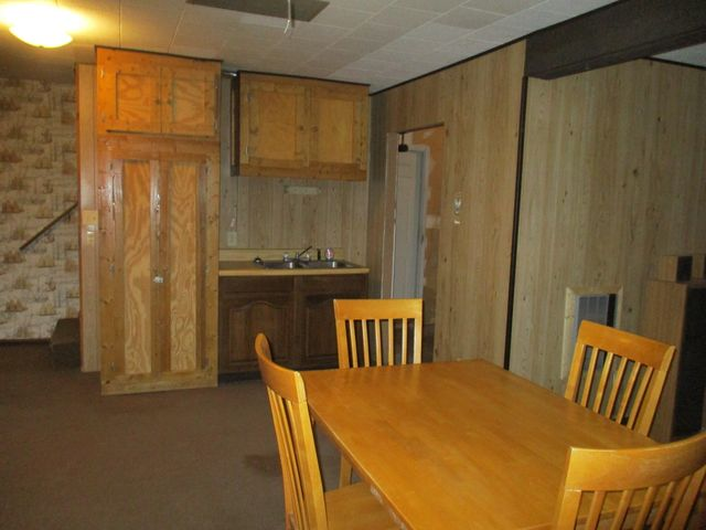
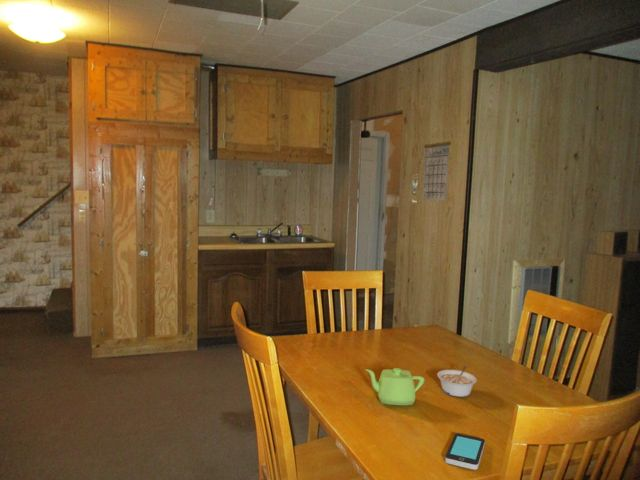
+ teapot (394, 384)
+ legume (456, 381)
+ calendar (436, 165)
+ smartphone (465, 450)
